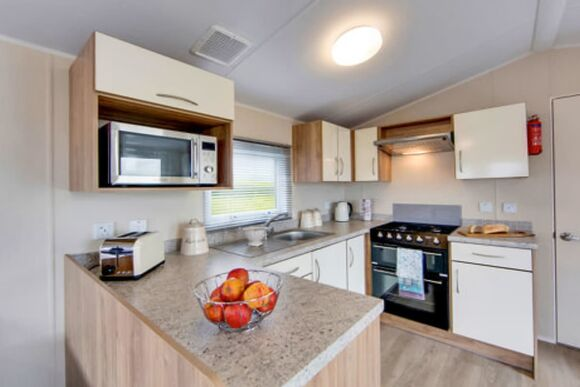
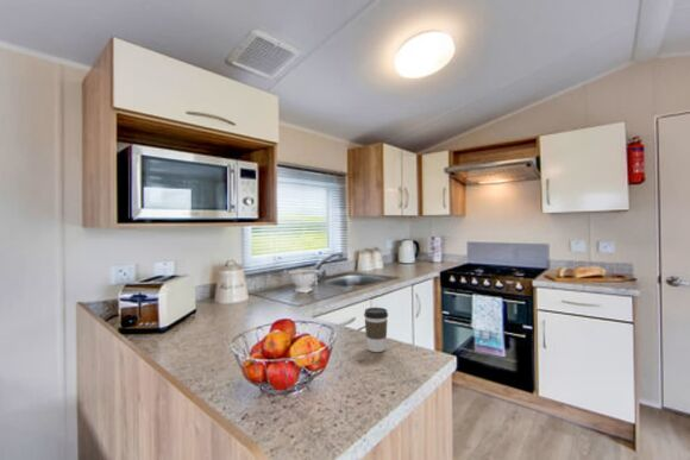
+ coffee cup (376, 329)
